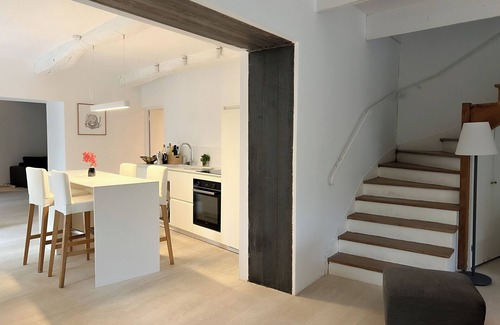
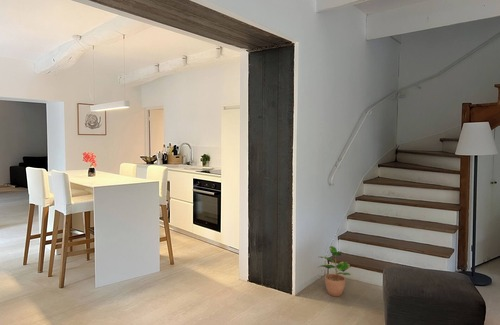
+ potted plant (335, 269)
